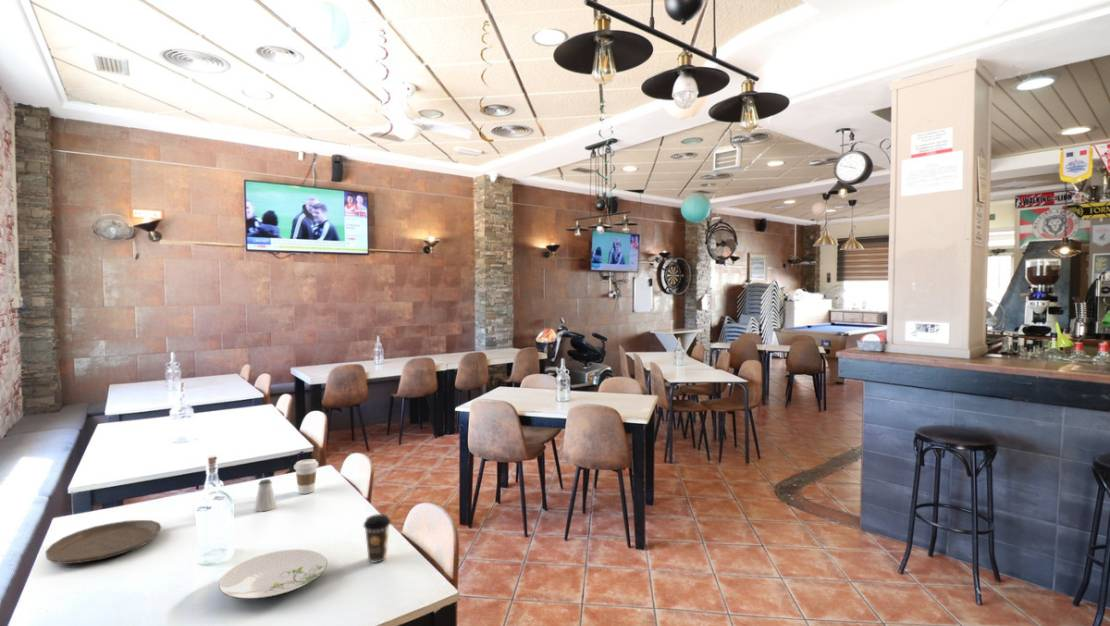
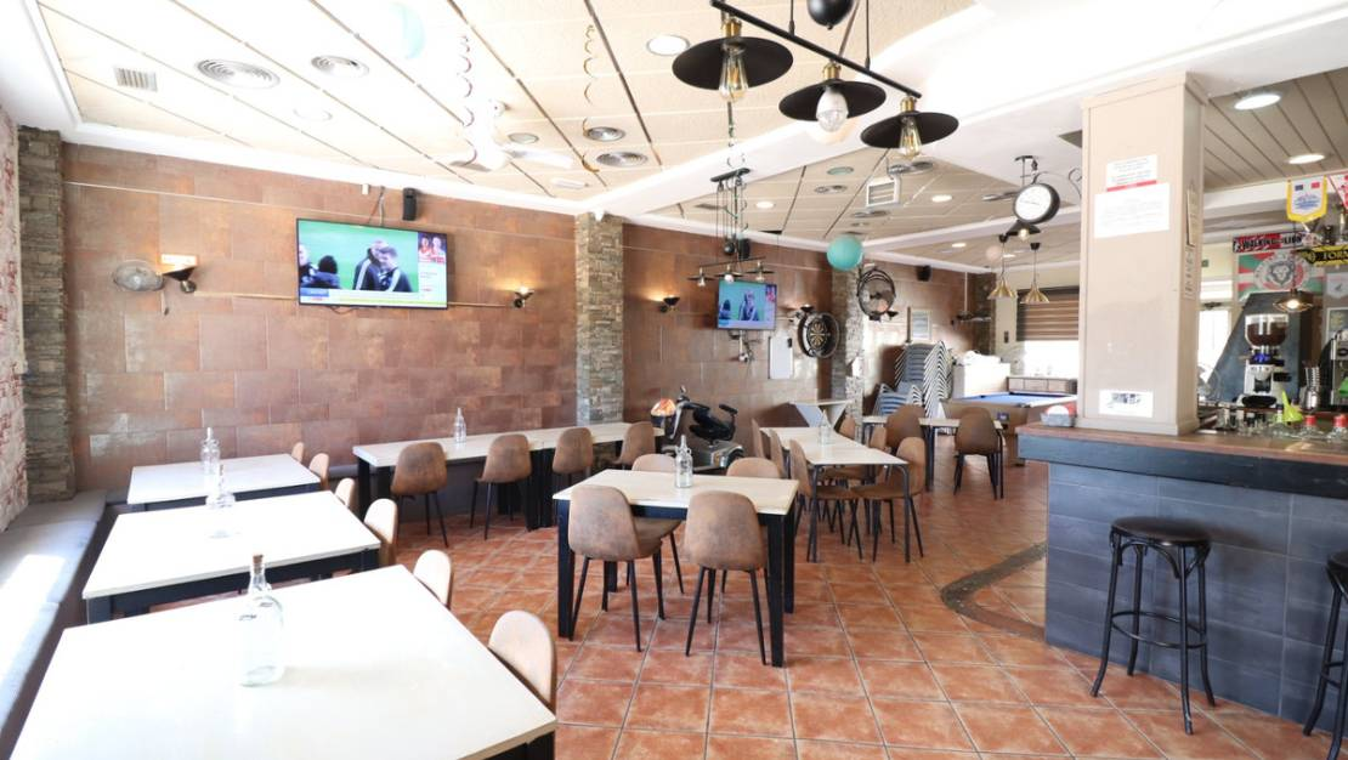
- coffee cup (377, 538)
- coffee cup (306, 476)
- plate (106, 541)
- saltshaker (265, 494)
- plate (275, 577)
